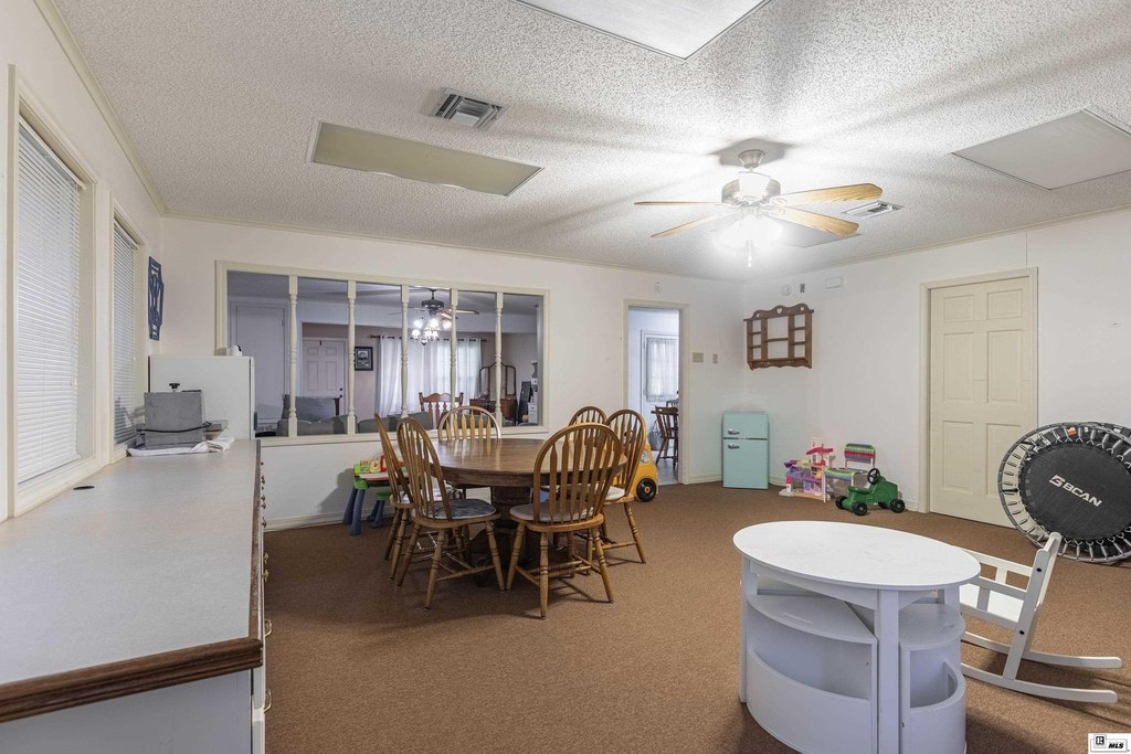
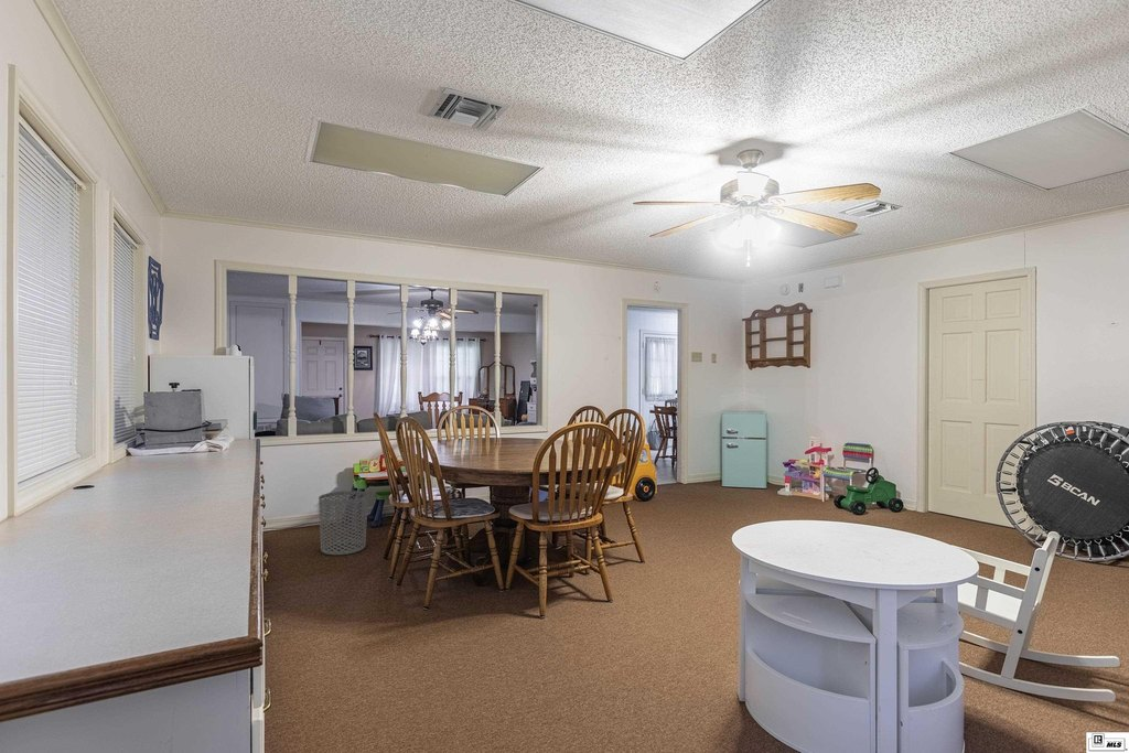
+ waste bin (344, 521)
